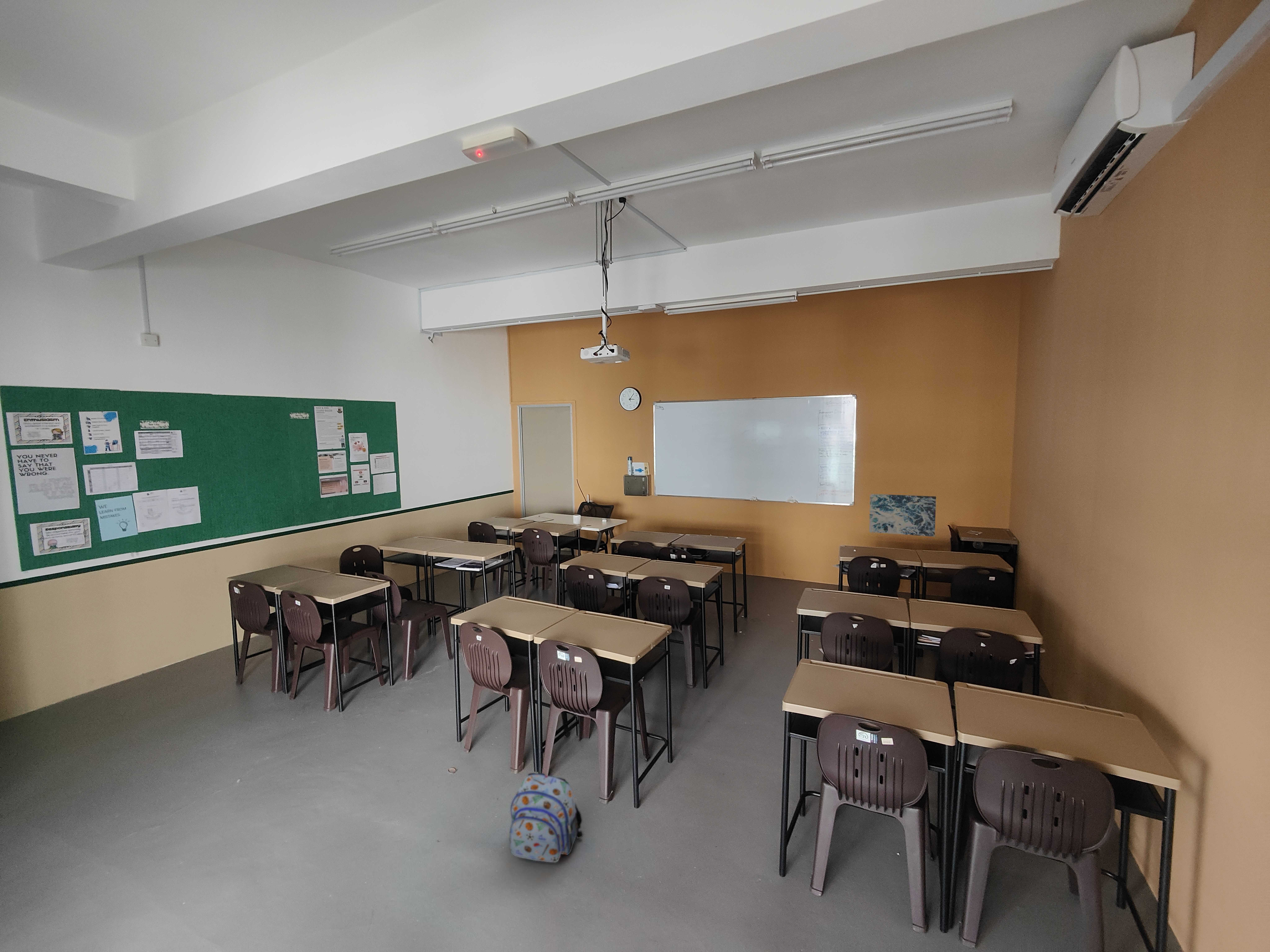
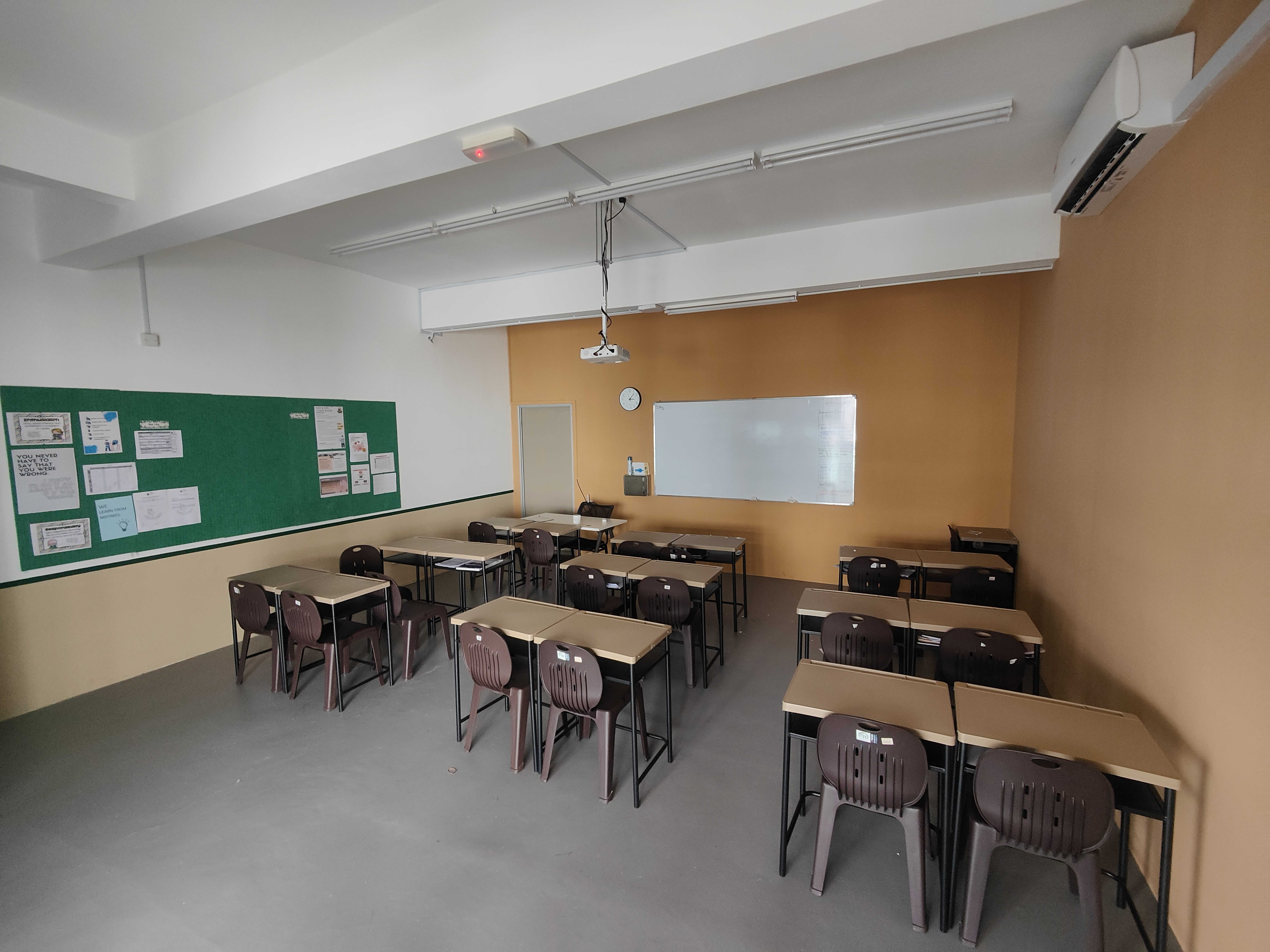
- backpack (541, 816)
- wall art (902, 514)
